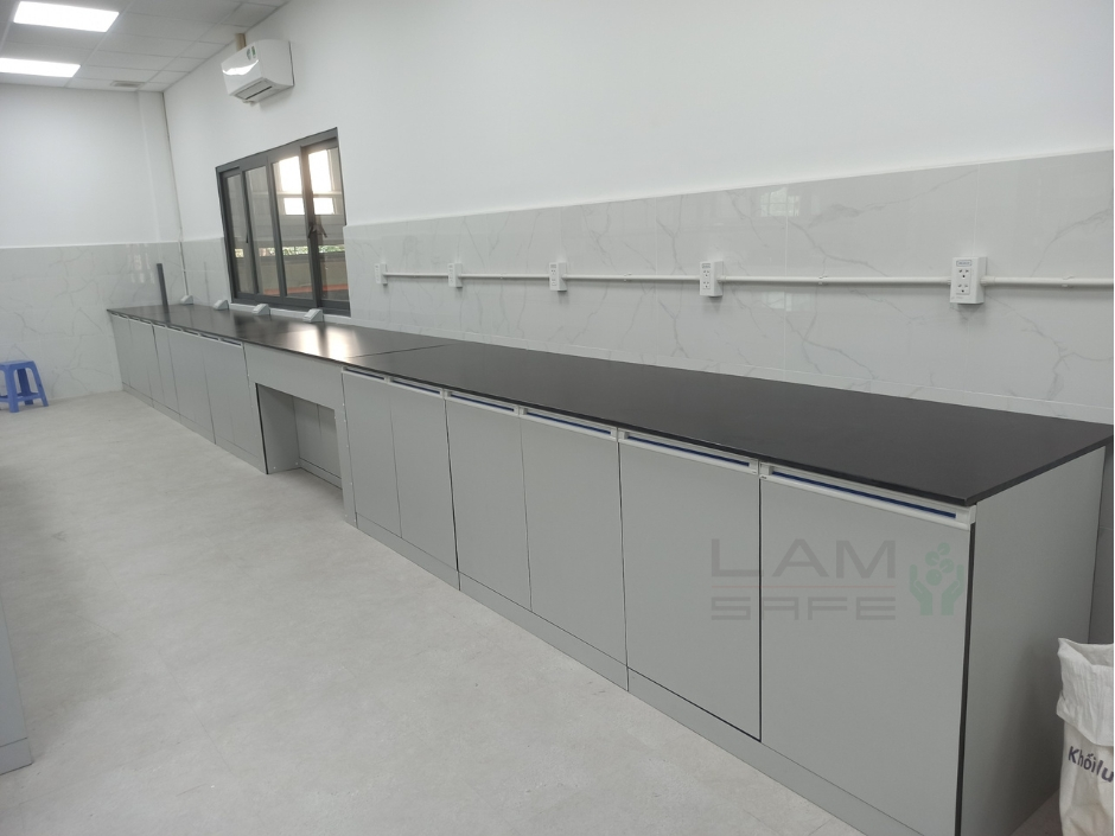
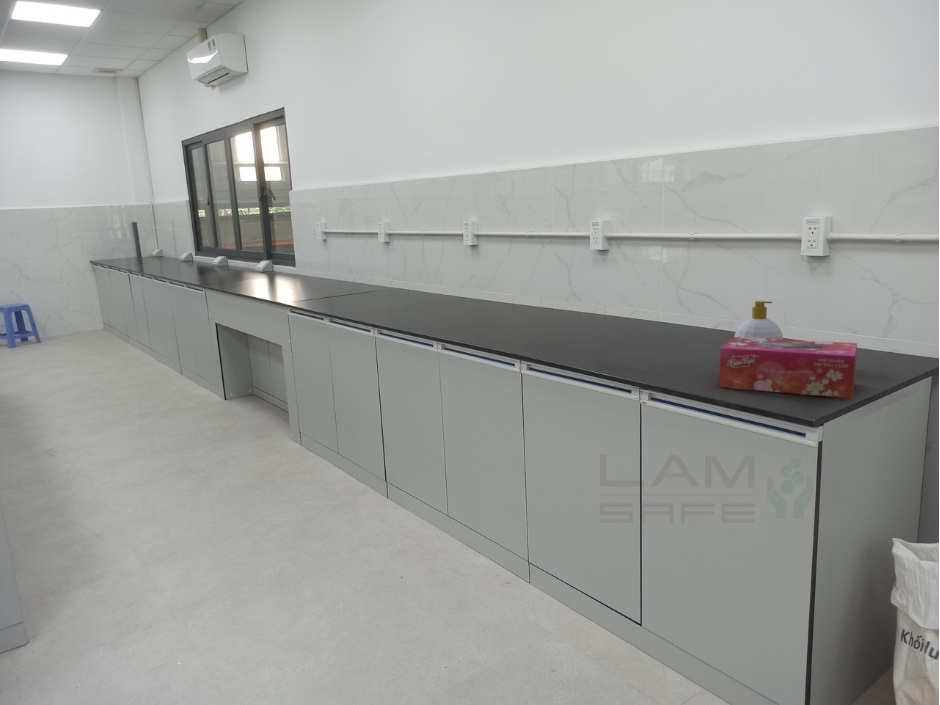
+ tissue box (787, 365)
+ soap bottle (758, 330)
